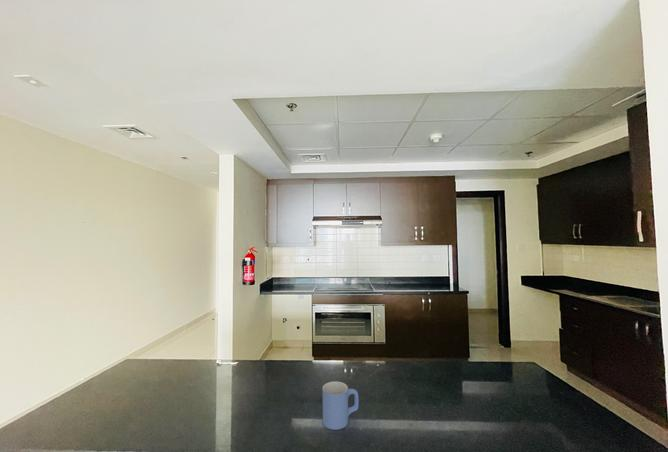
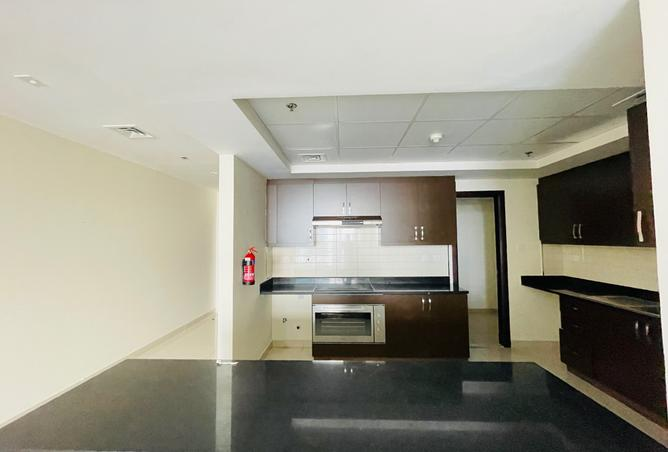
- mug (341, 404)
